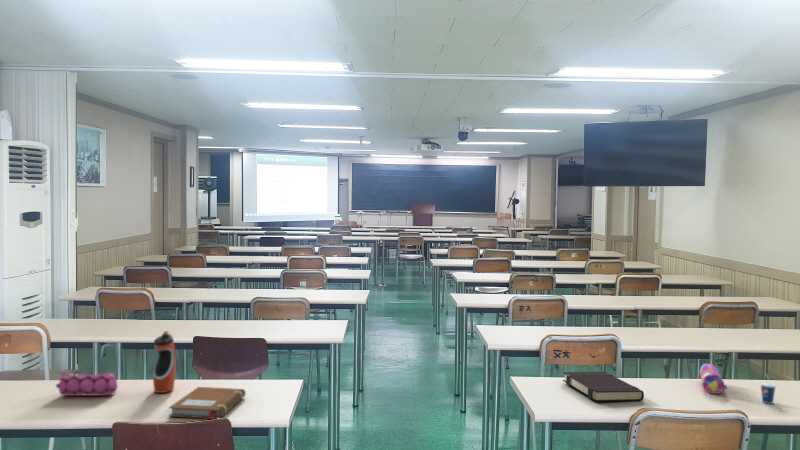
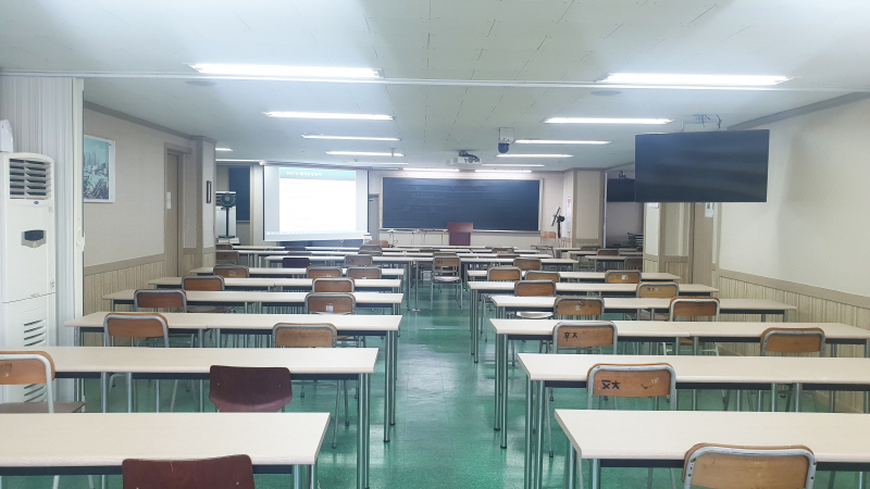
- cup (767, 388)
- book (601, 385)
- pencil case (711, 378)
- notebook (208, 402)
- pencil case (88, 383)
- water bottle (164, 361)
